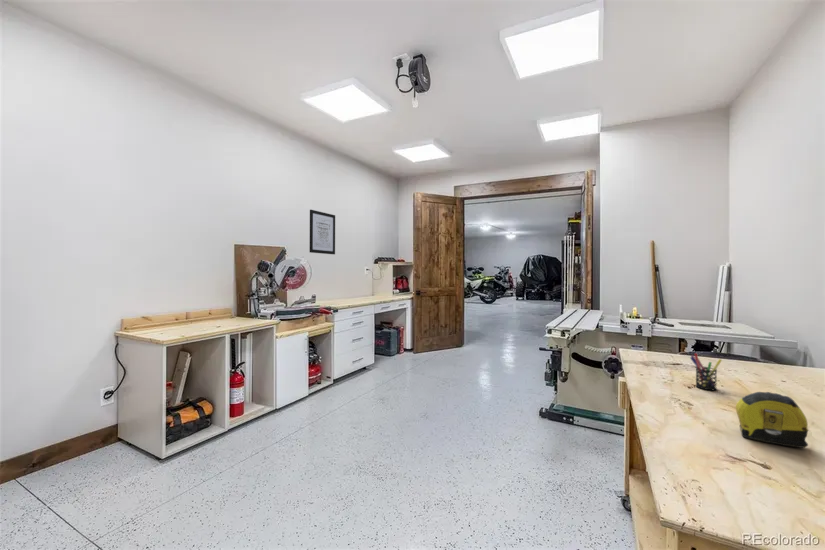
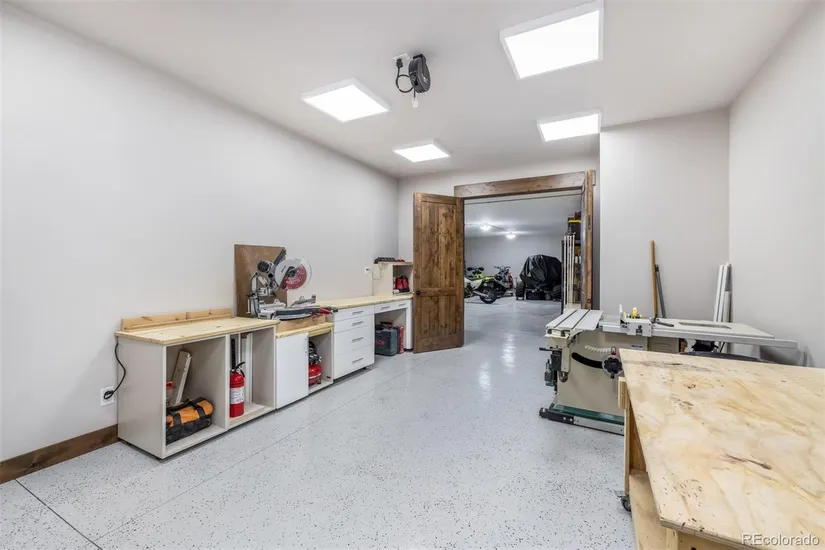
- tape measure (770, 417)
- wall art (322, 233)
- pen holder (705, 371)
